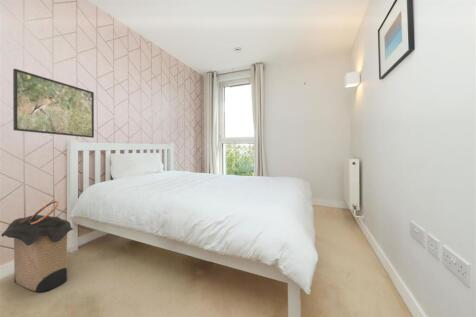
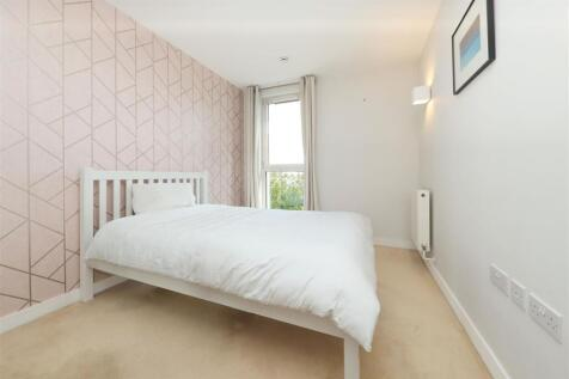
- laundry hamper (38, 241)
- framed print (59, 108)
